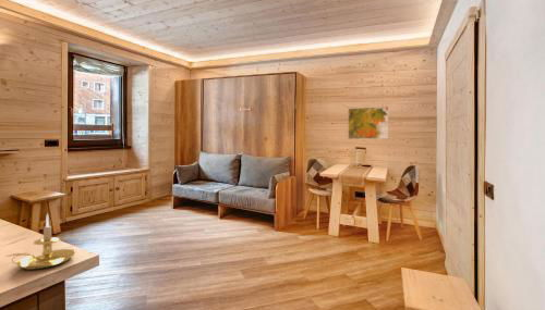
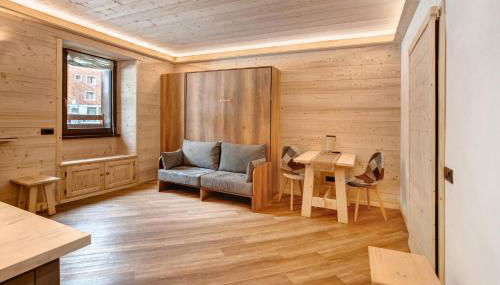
- candle holder (43, 238)
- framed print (367, 123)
